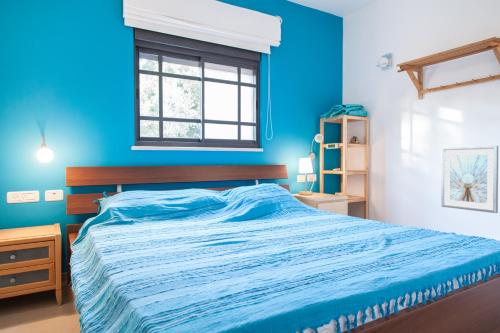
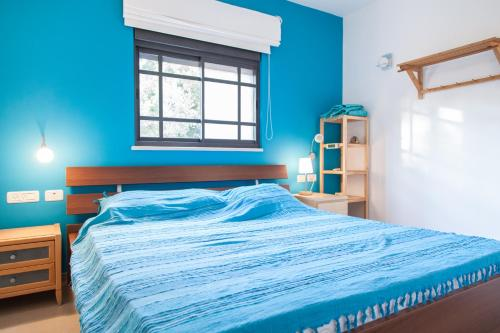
- picture frame (467, 178)
